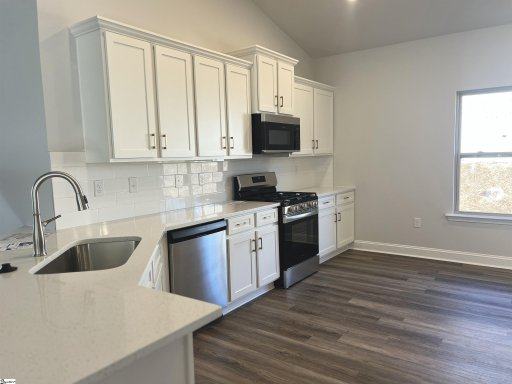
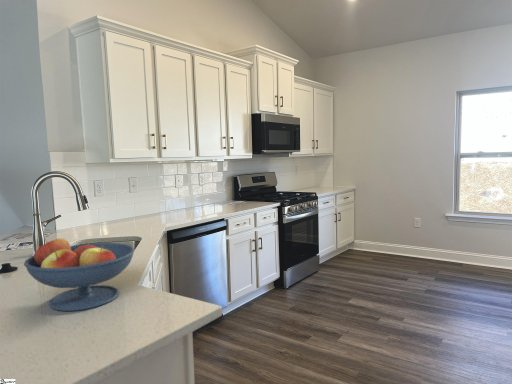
+ fruit bowl (83, 268)
